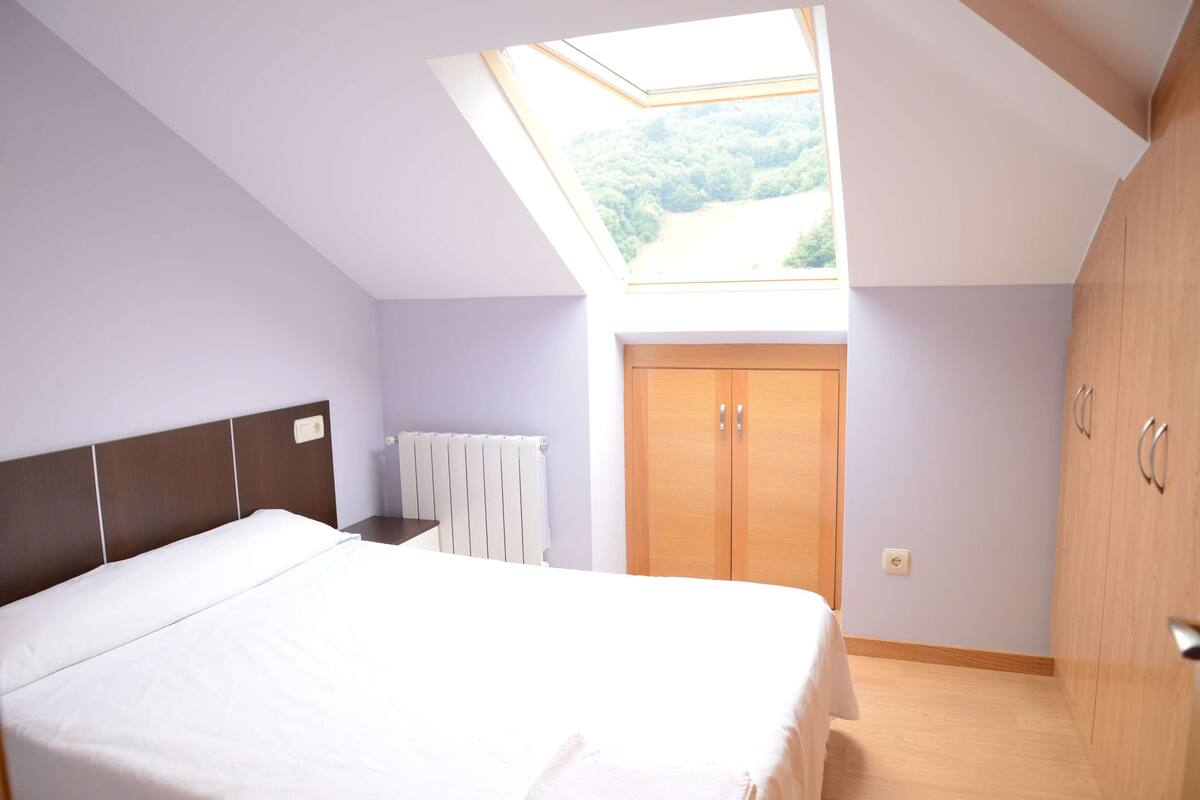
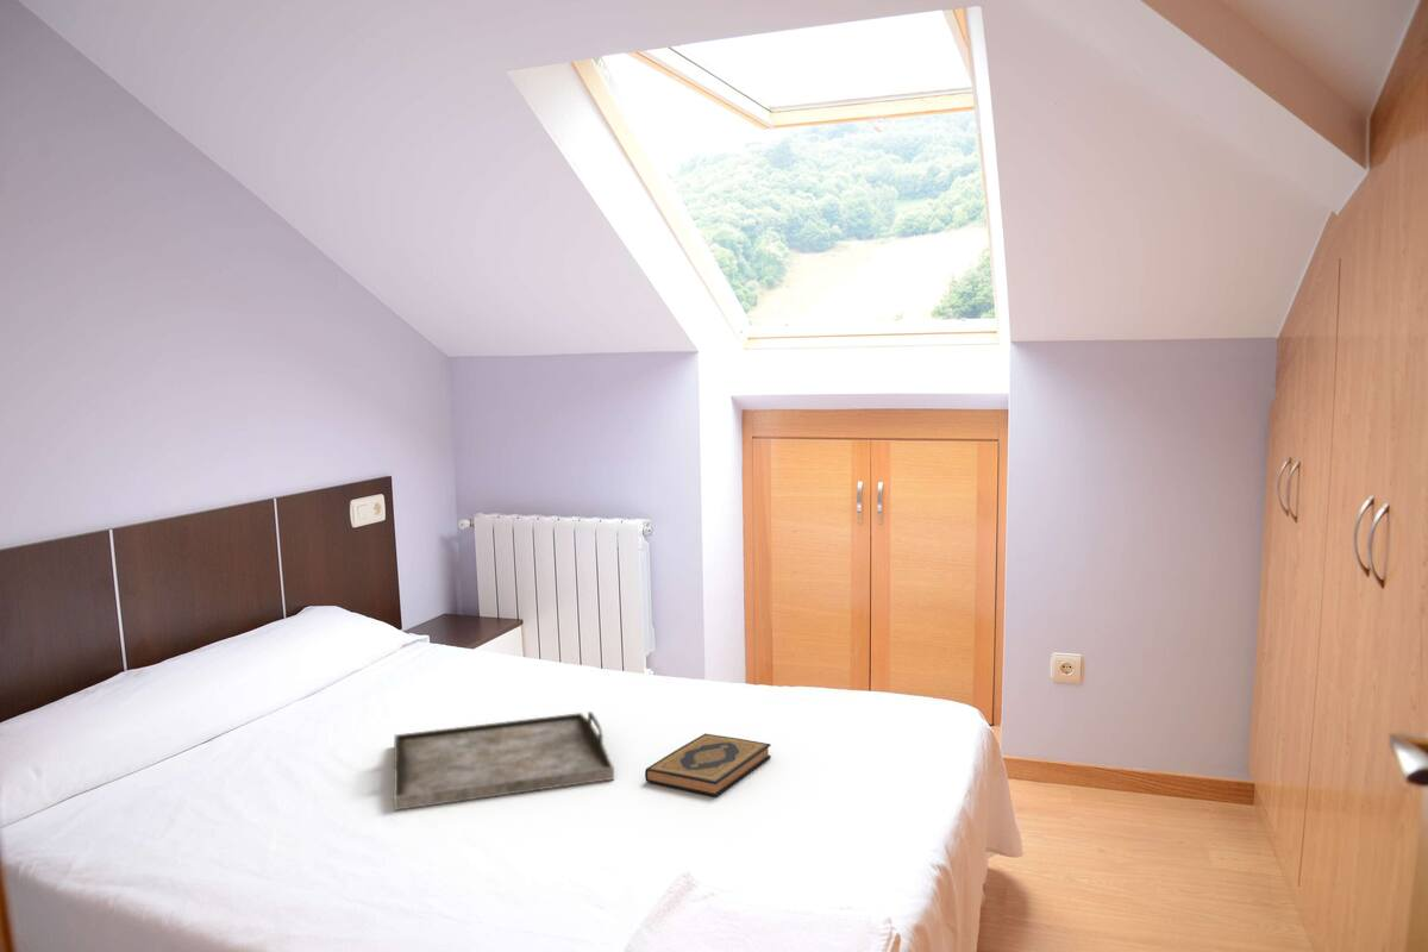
+ hardback book (709, 762)
+ serving tray (499, 745)
